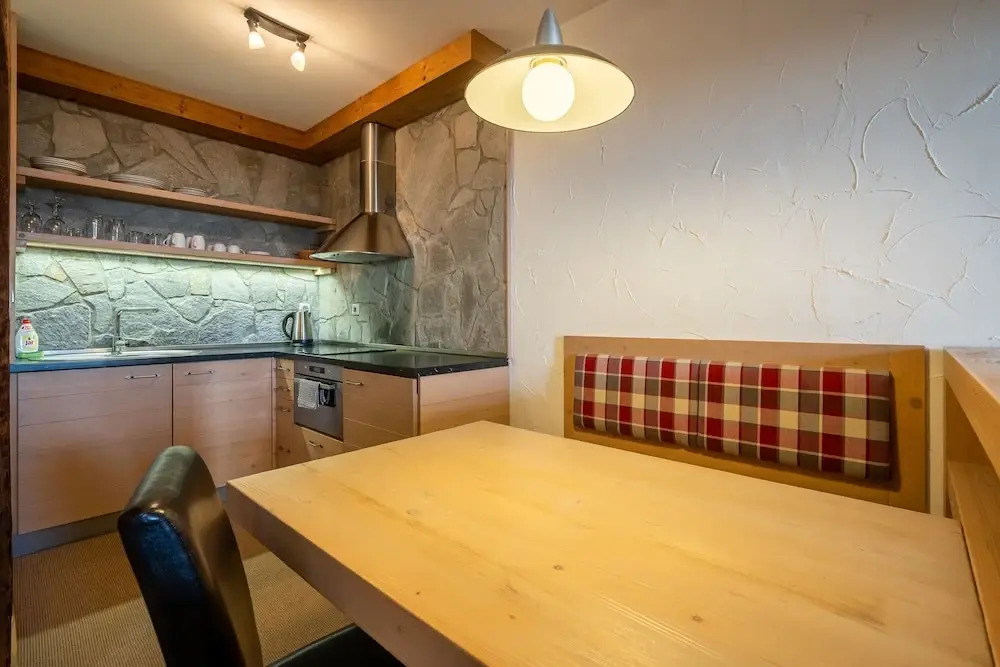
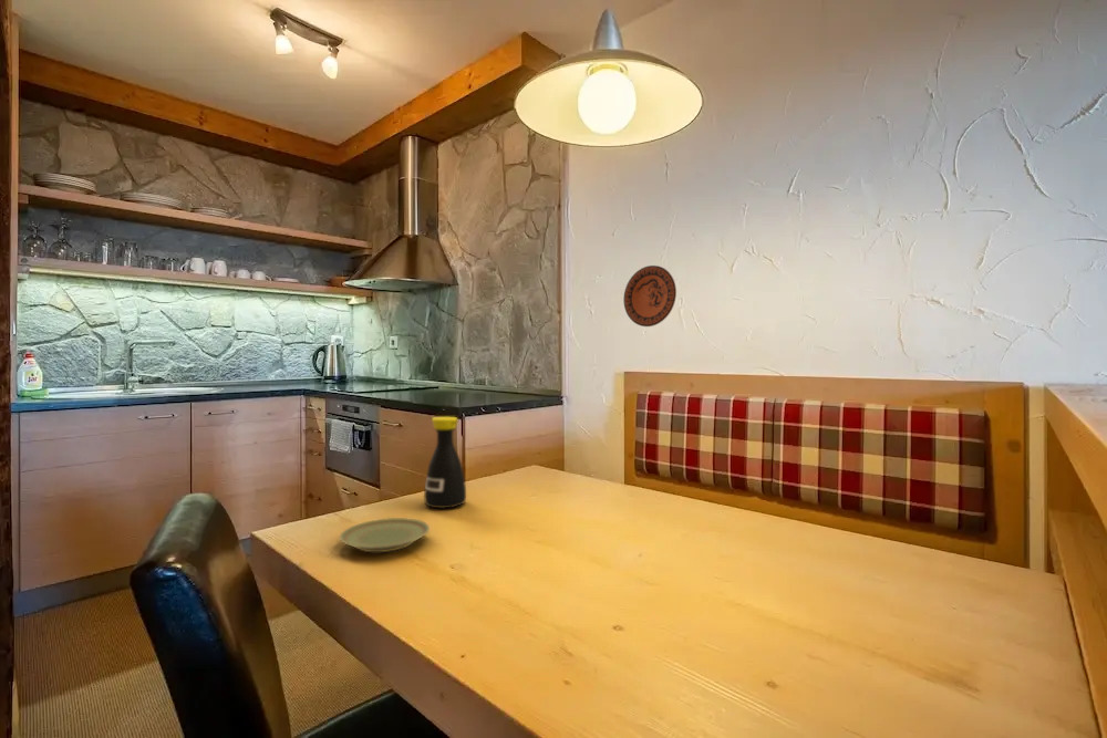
+ plate (385, 537)
+ decorative plate (649, 295)
+ bottle (445, 460)
